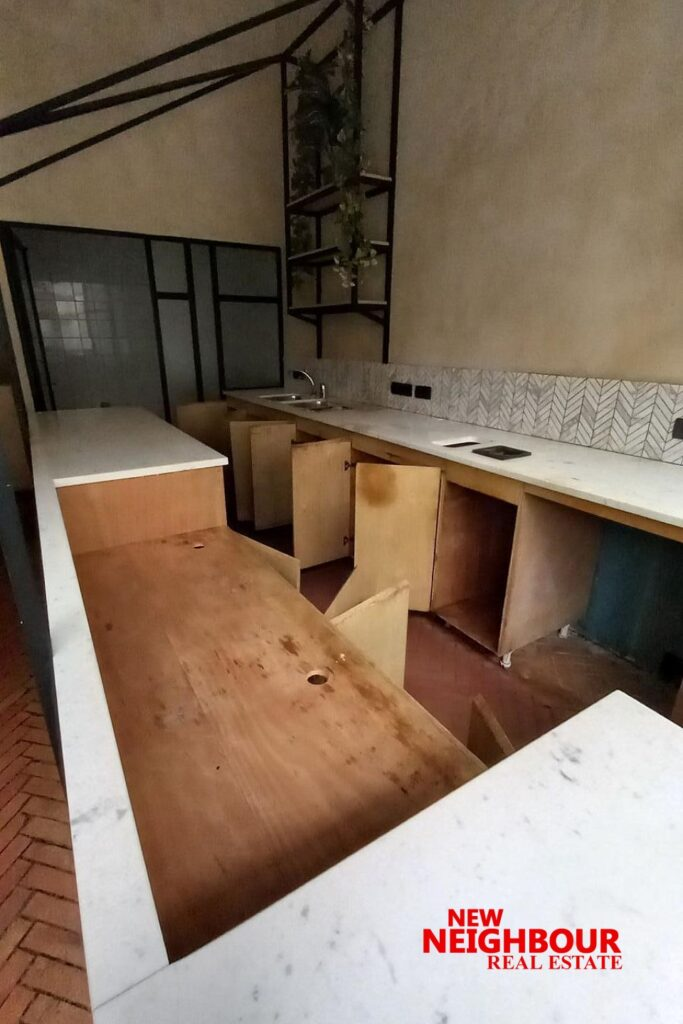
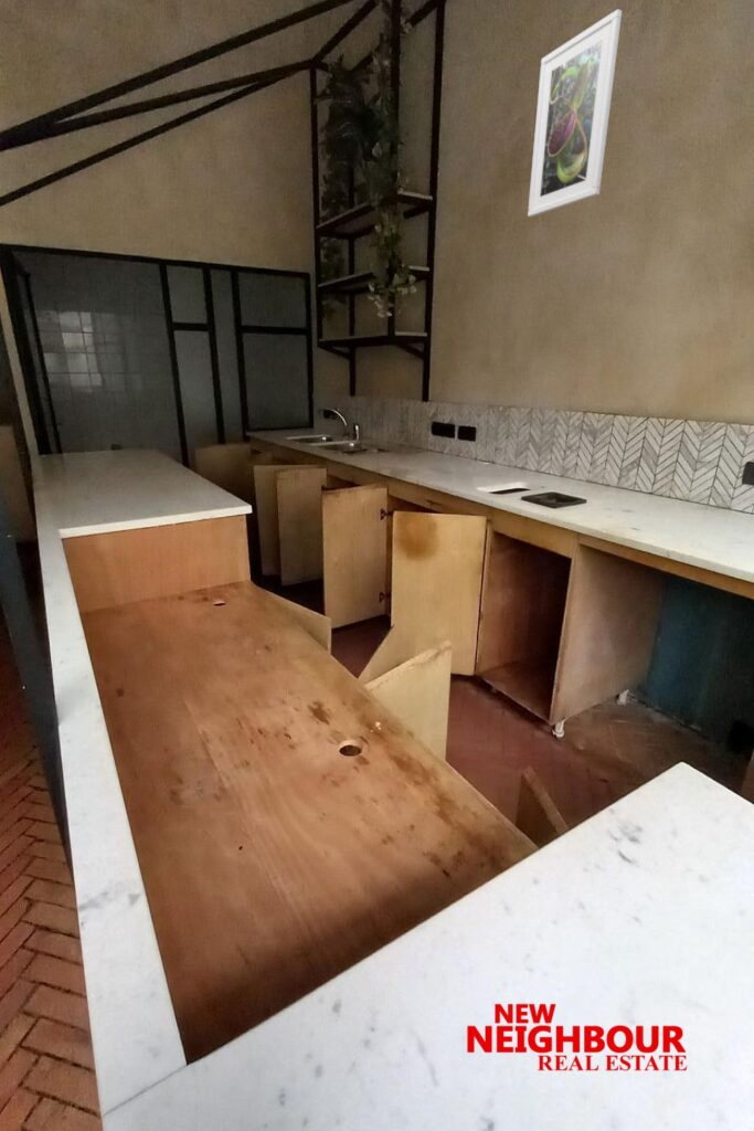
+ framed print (569, 125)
